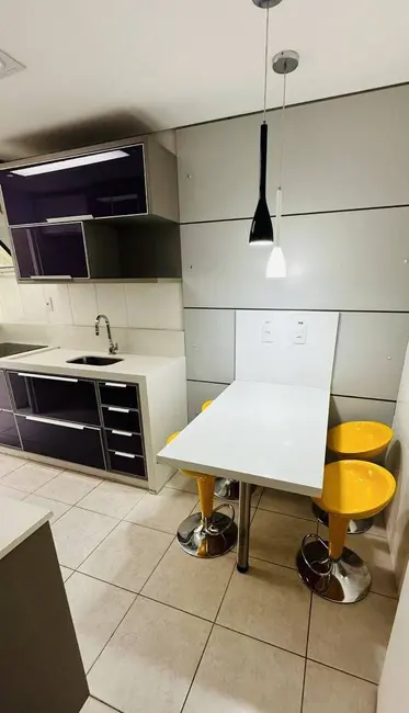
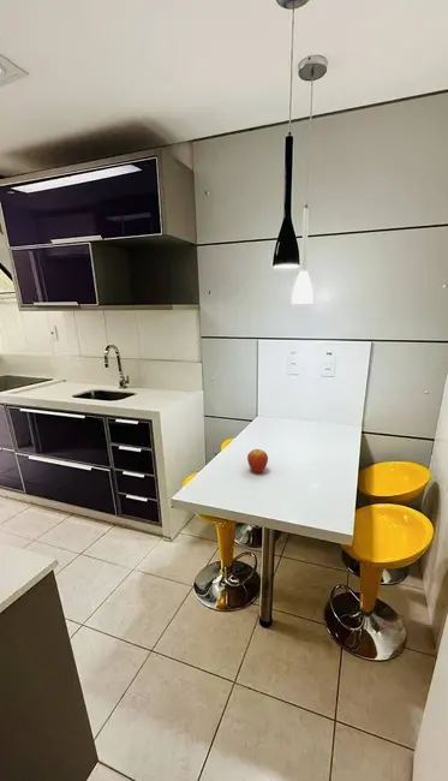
+ fruit (257, 459)
